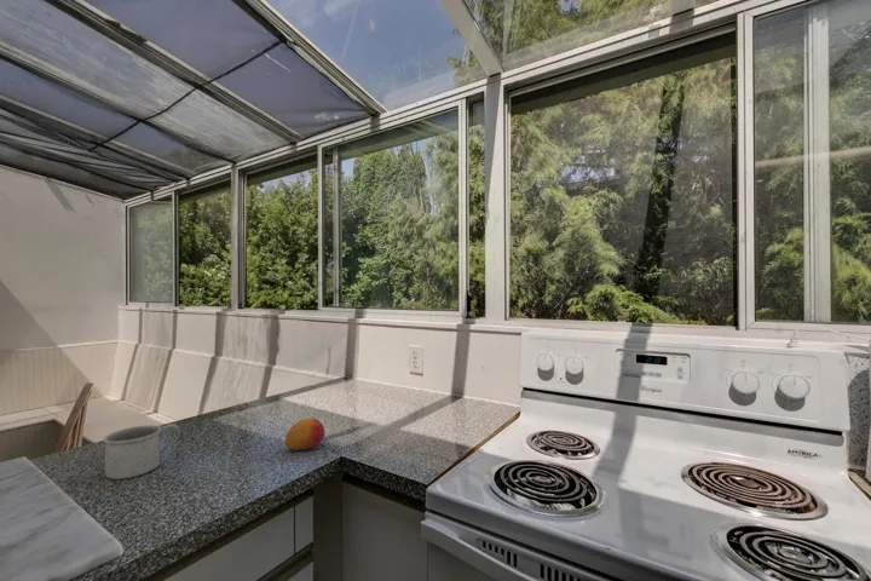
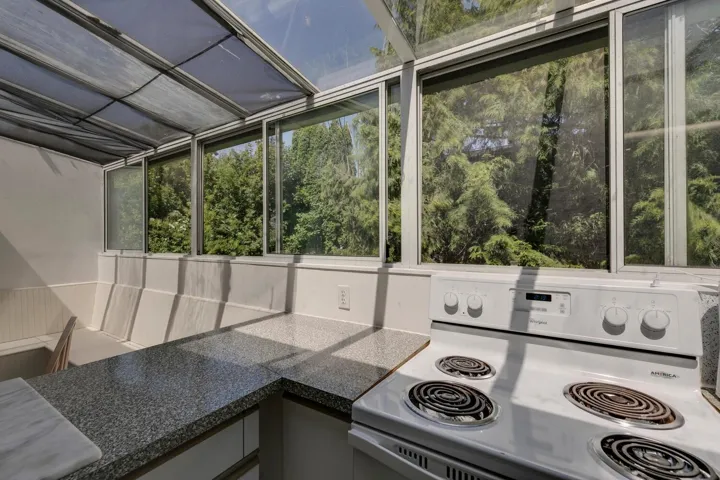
- mug (138, 449)
- fruit (305, 433)
